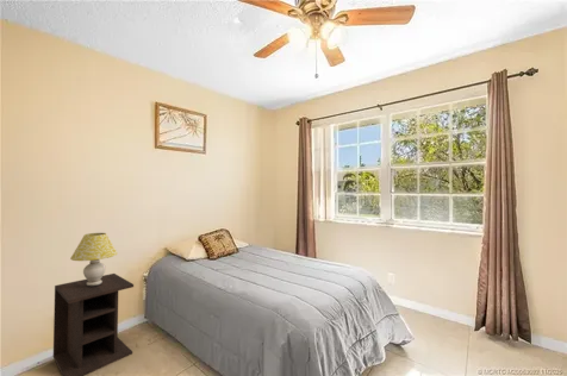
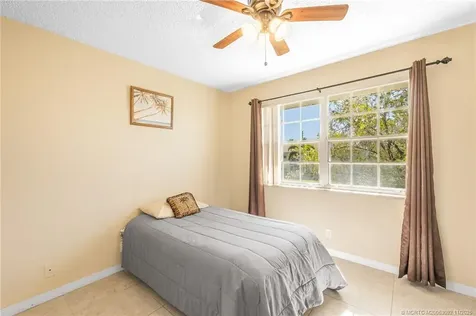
- nightstand (93, 320)
- table lamp (94, 259)
